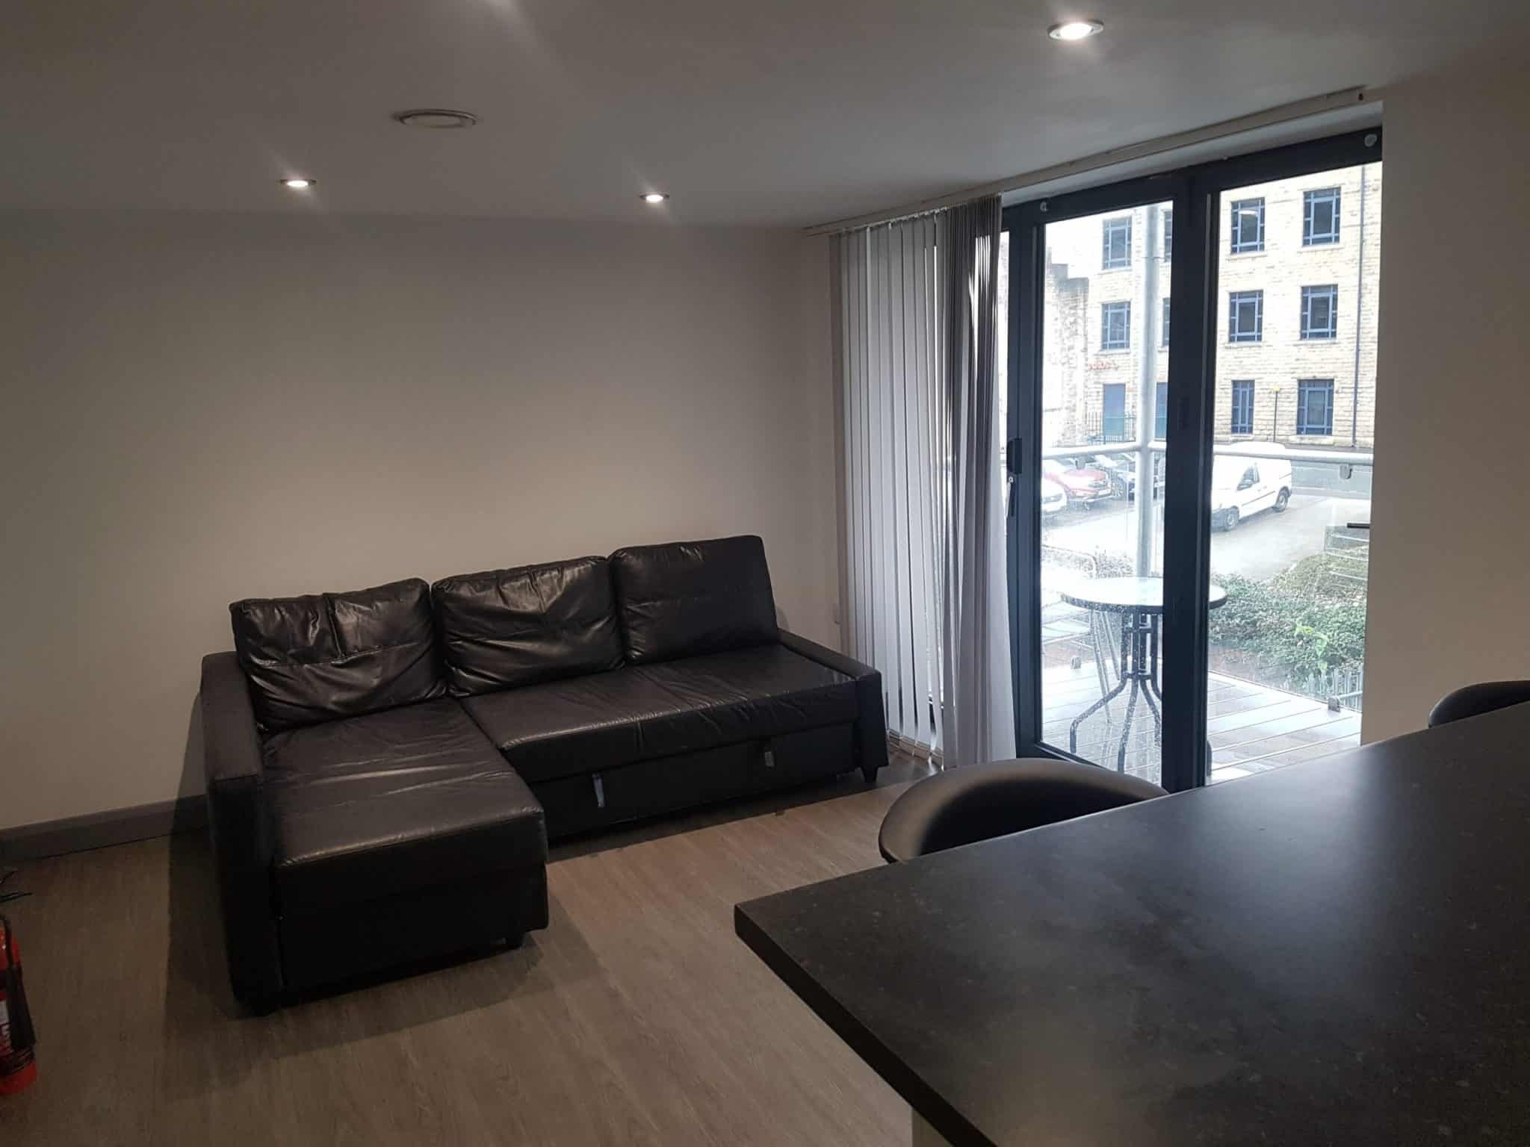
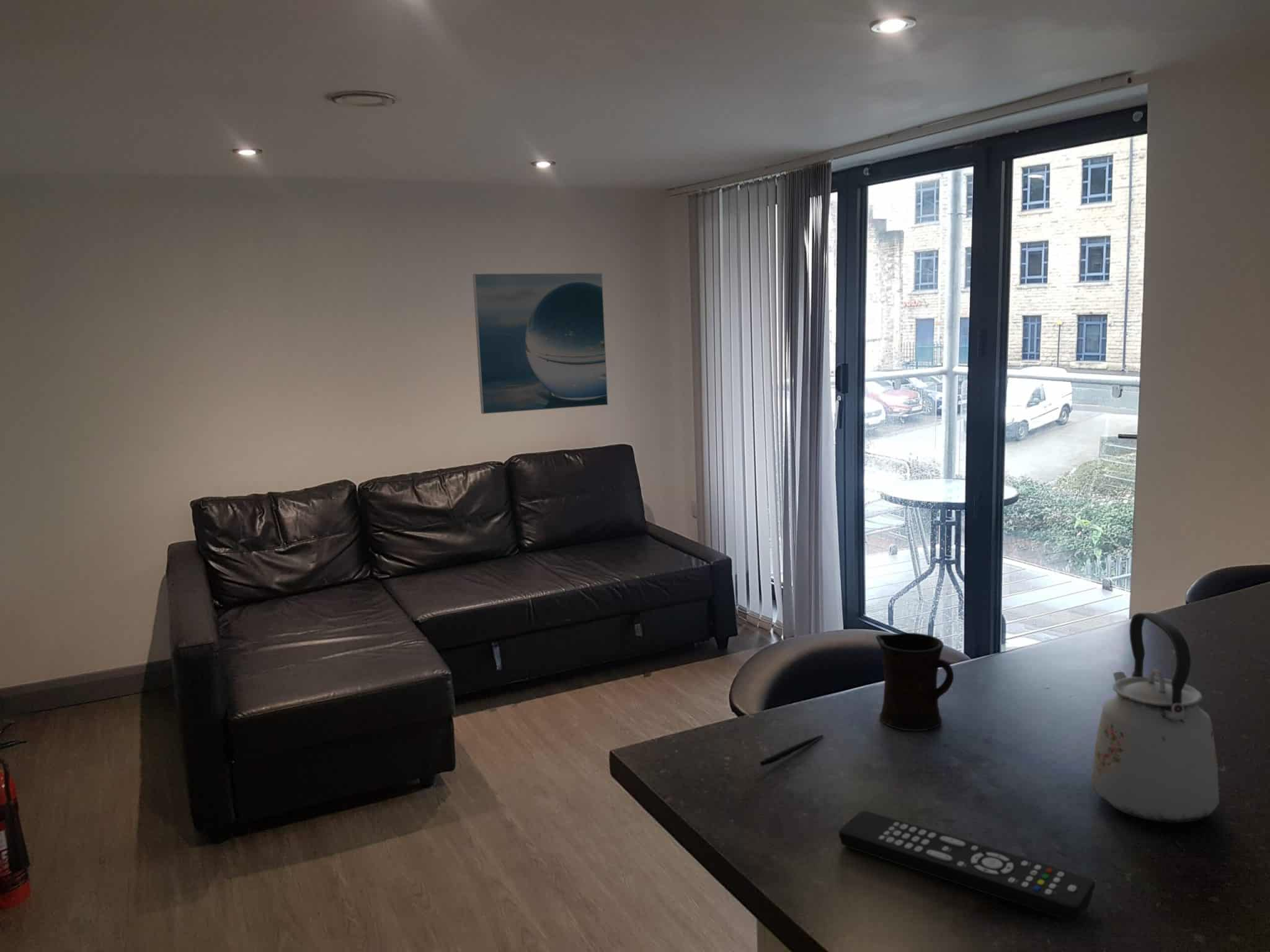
+ remote control (959, 862)
+ kettle (1146, 705)
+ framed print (543, 342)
+ pen (794, 748)
+ mug (913, 681)
